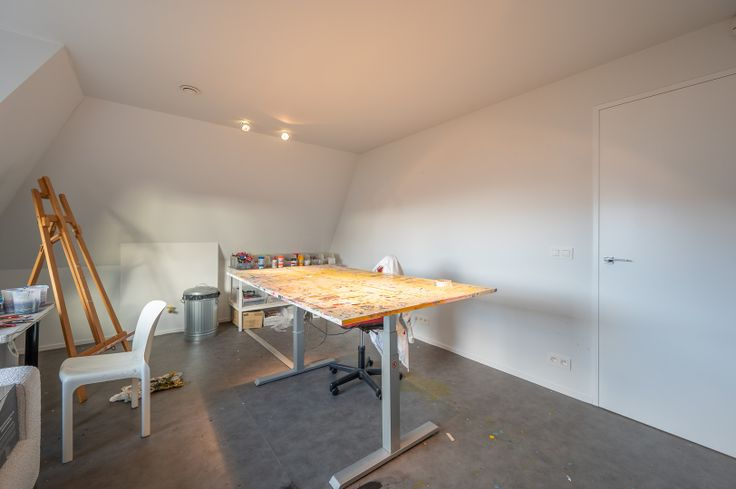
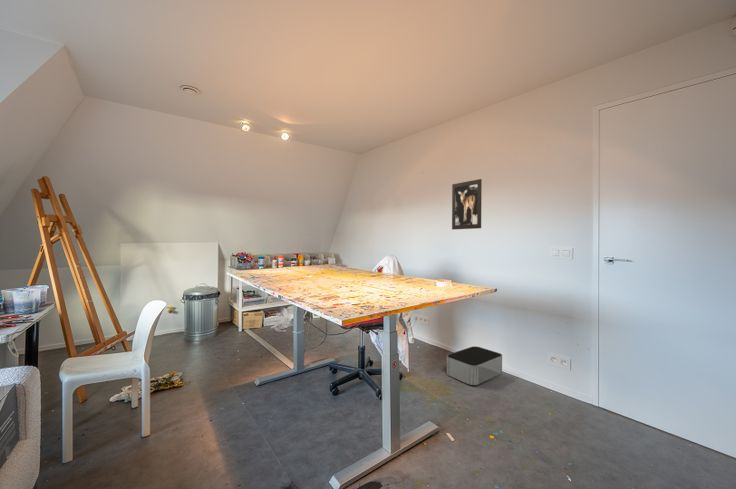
+ wall art (466, 205)
+ storage bin (474, 364)
